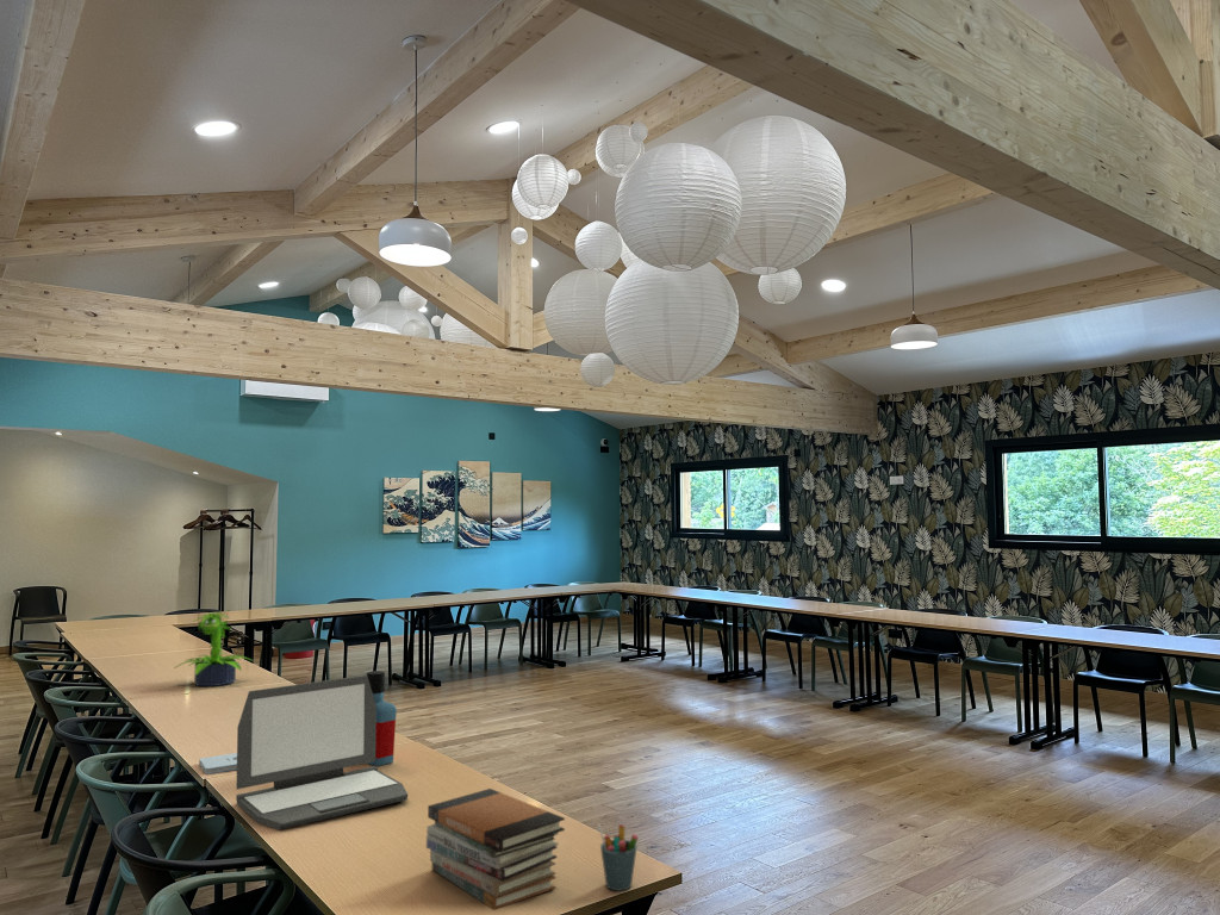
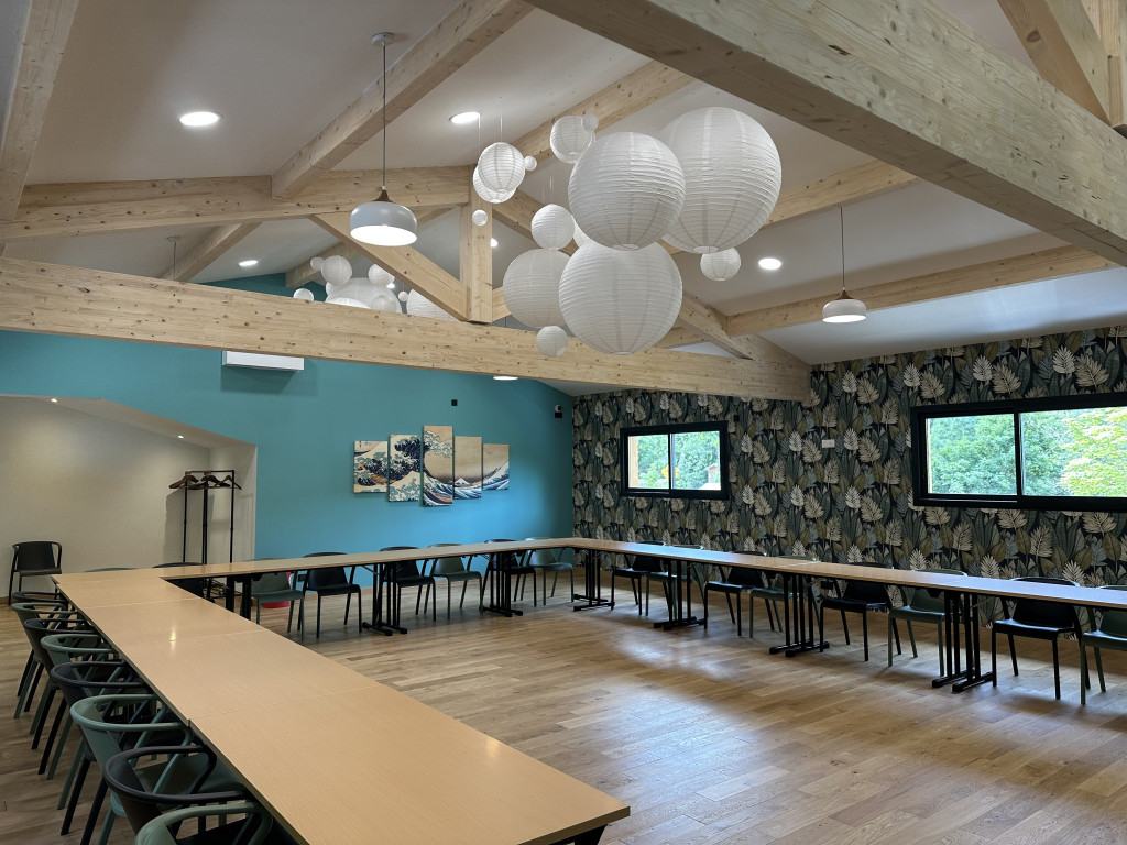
- potted plant (214, 646)
- laptop (328, 746)
- pen holder (618, 854)
- bottle (376, 716)
- book stack (492, 844)
- notepad (236, 760)
